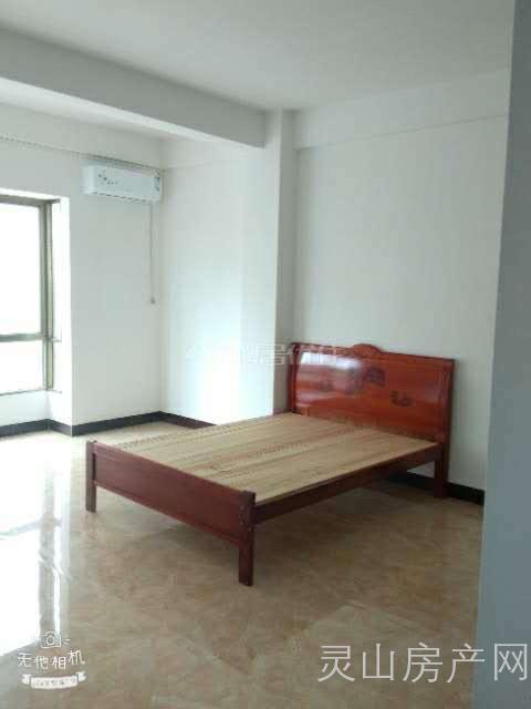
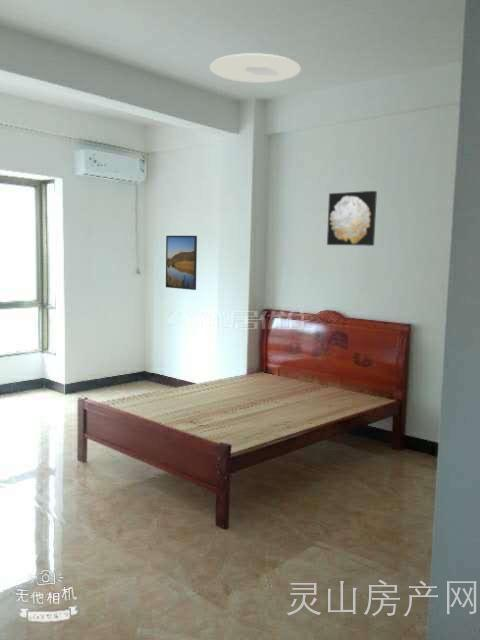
+ wall art (351, 219)
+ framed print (180, 262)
+ ceiling light (255, 64)
